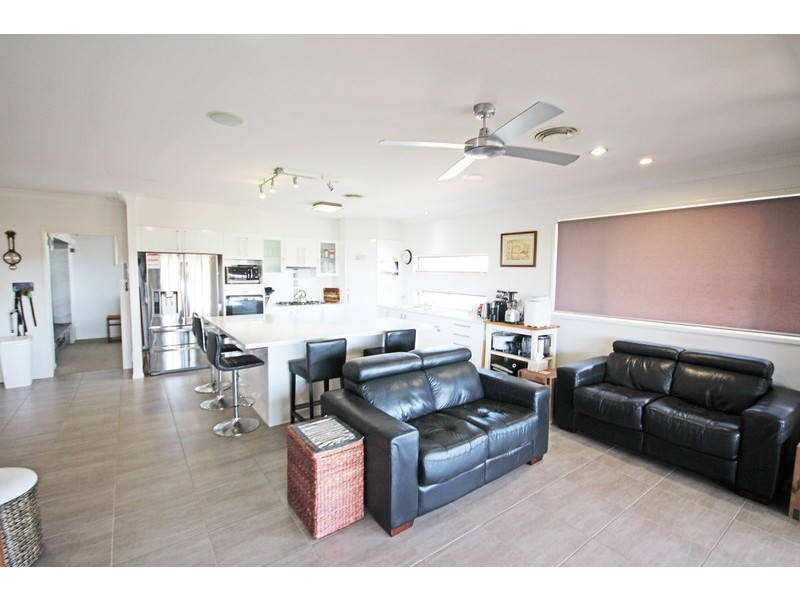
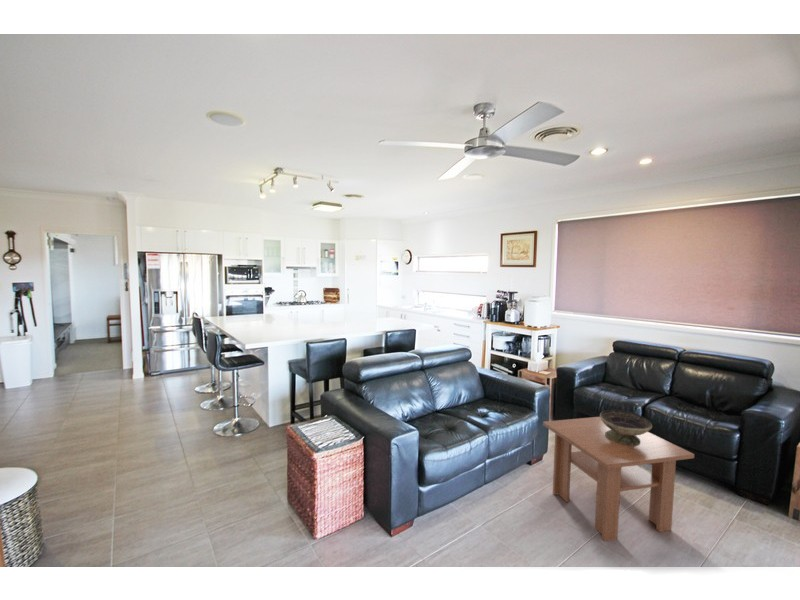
+ decorative bowl (624, 428)
+ coffee table (609, 473)
